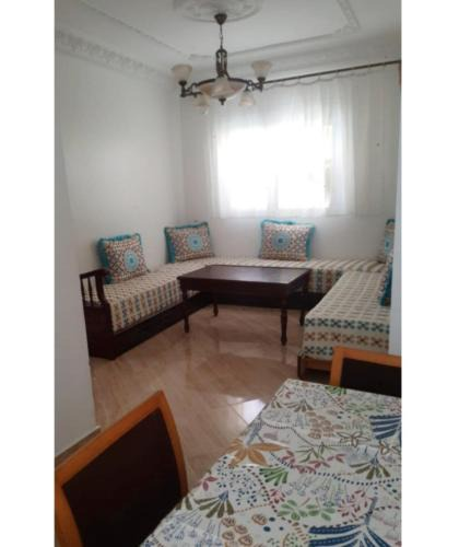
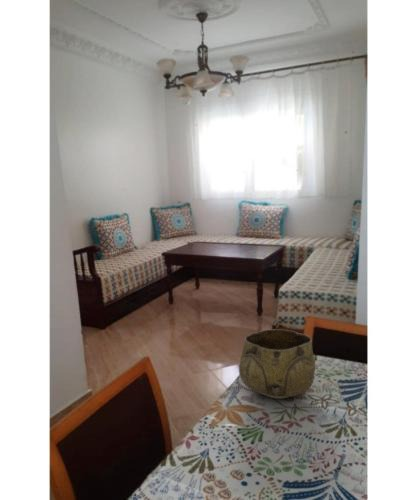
+ decorative bowl (277, 364)
